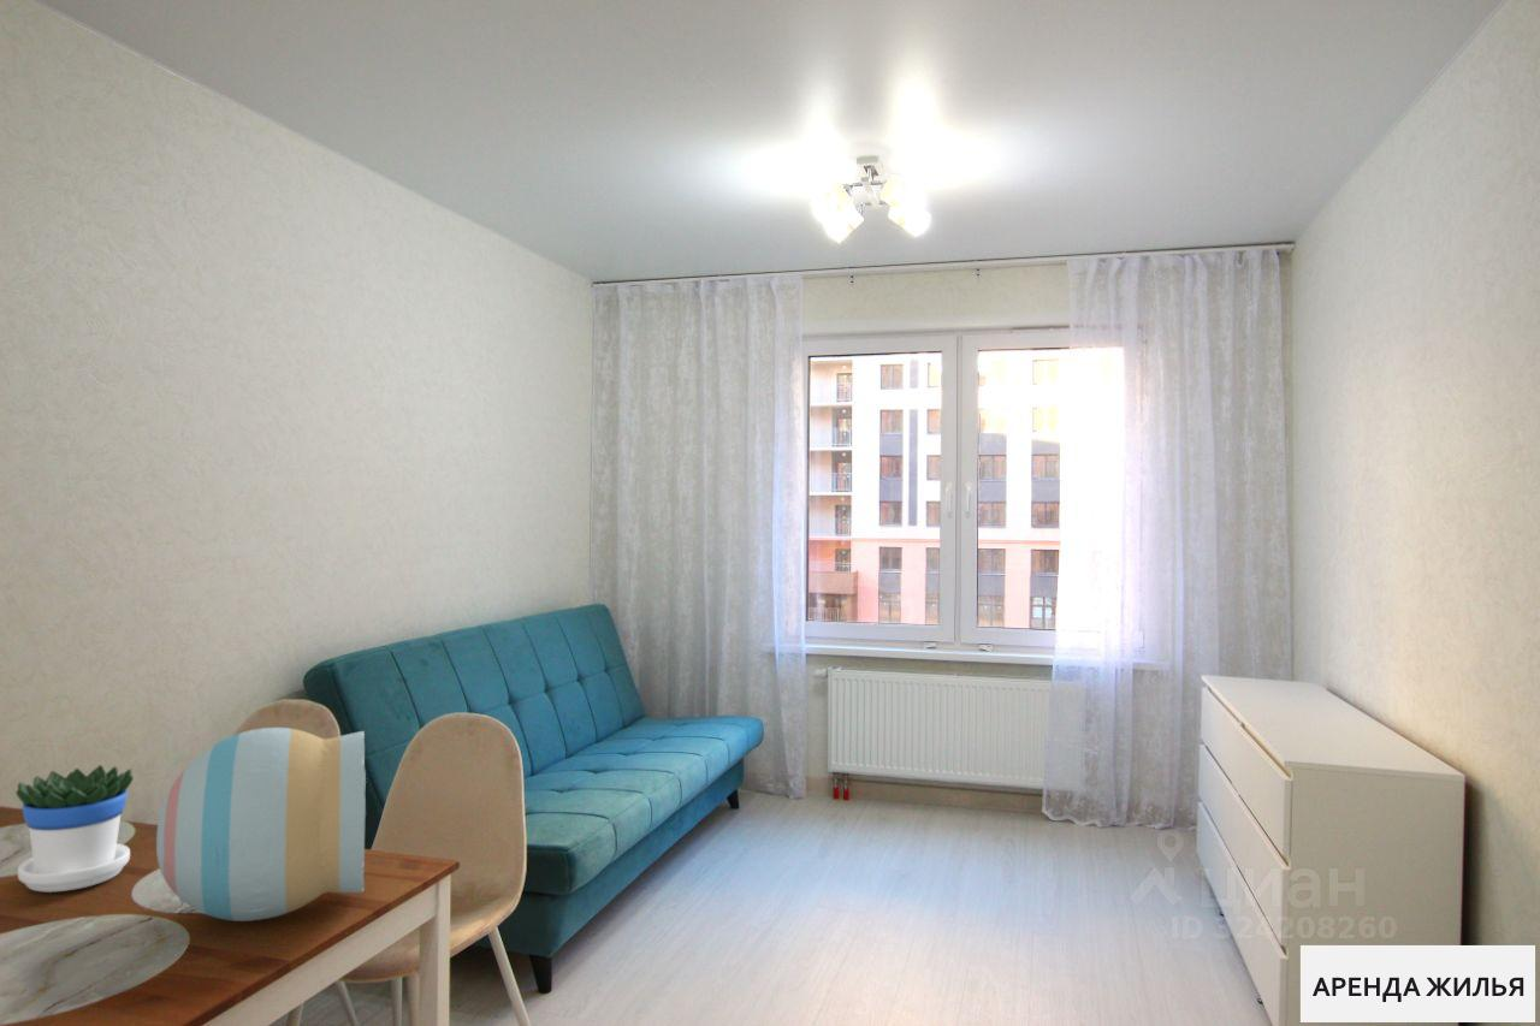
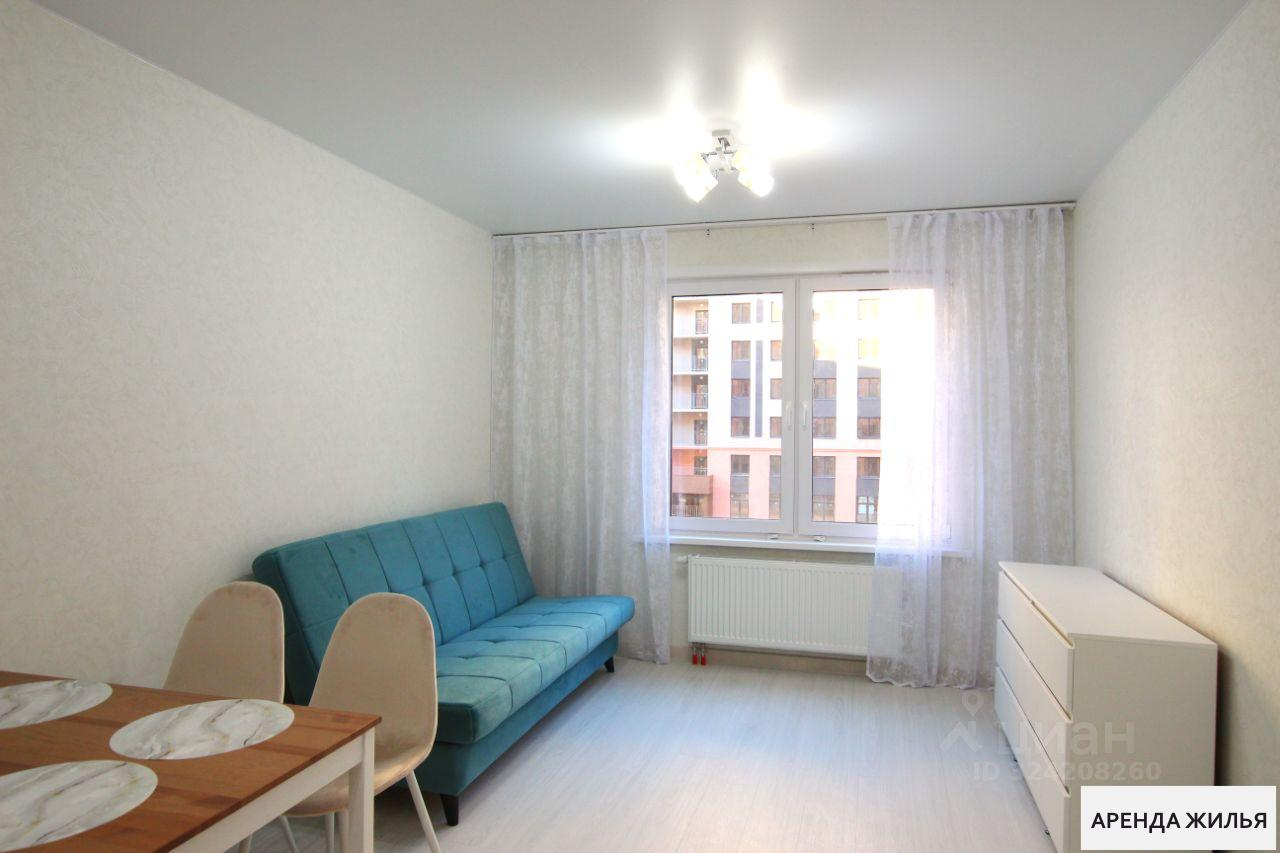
- vase (265, 820)
- flowerpot (76, 829)
